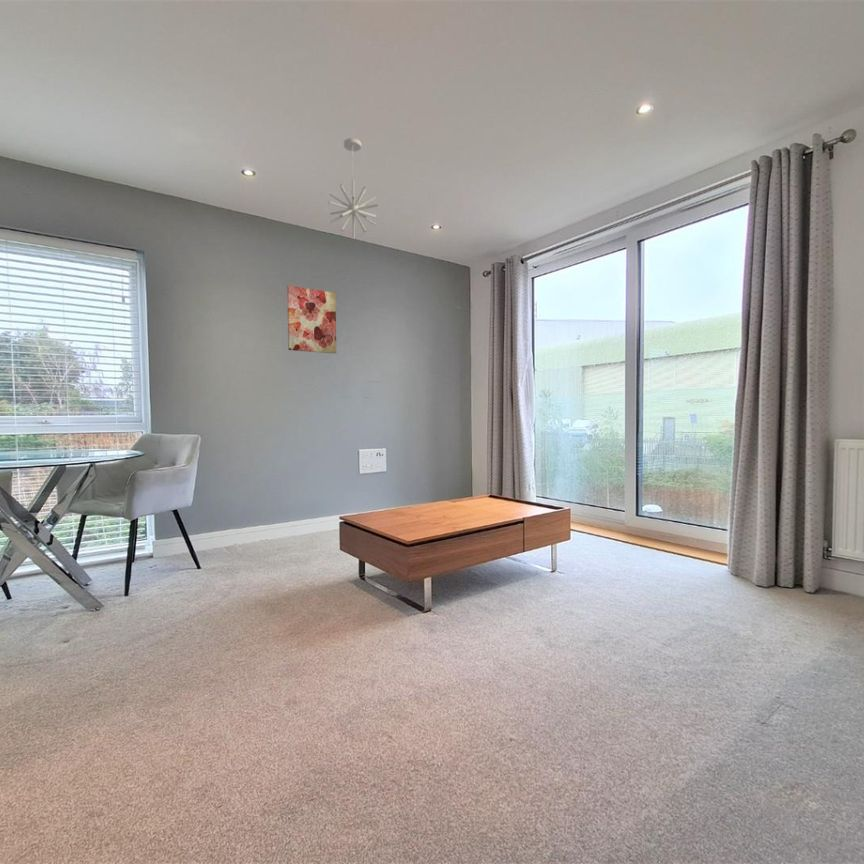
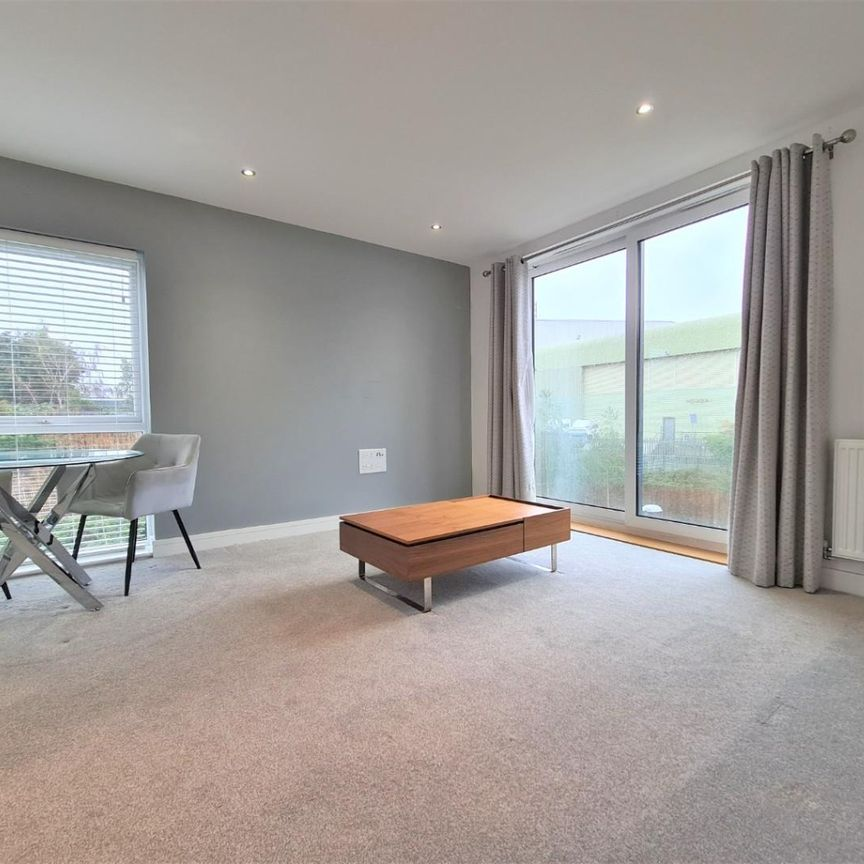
- pendant light (353, 188)
- wall art (312, 320)
